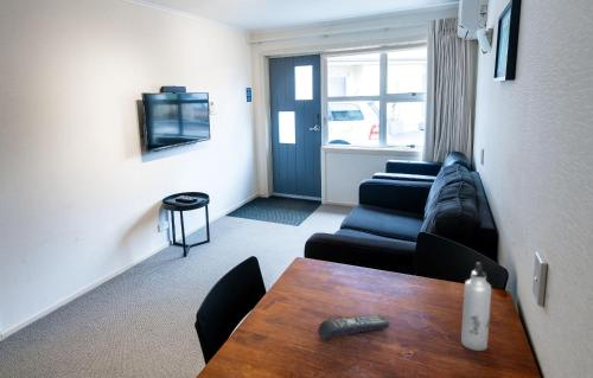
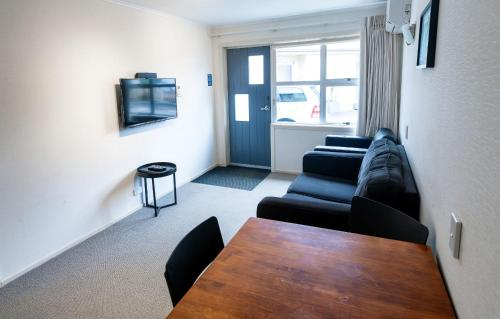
- water bottle (476, 305)
- remote control (353, 325)
